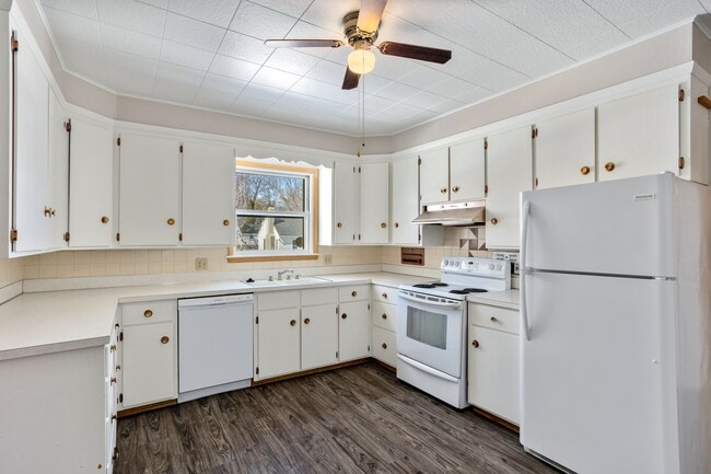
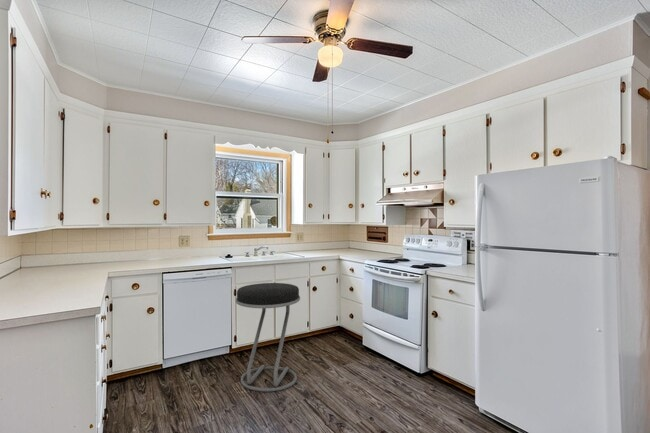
+ stool (260, 331)
